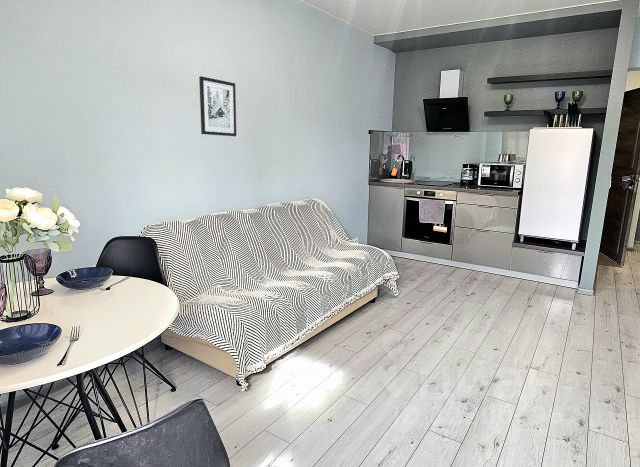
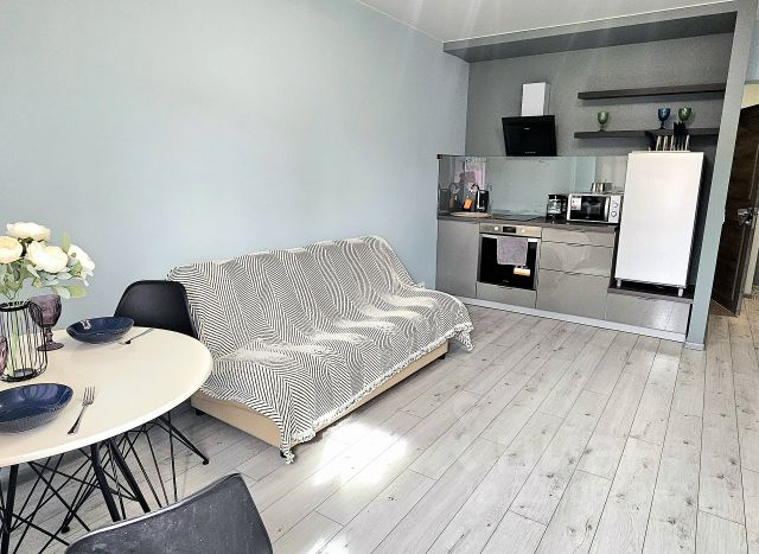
- wall art (218, 107)
